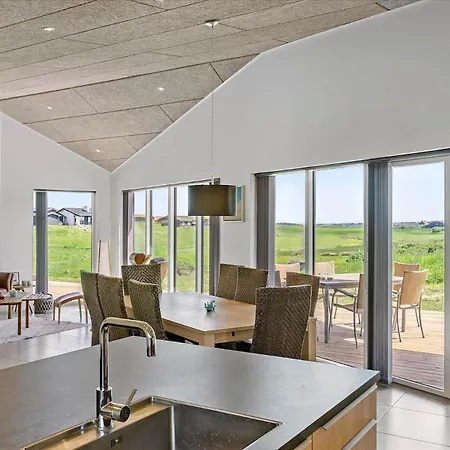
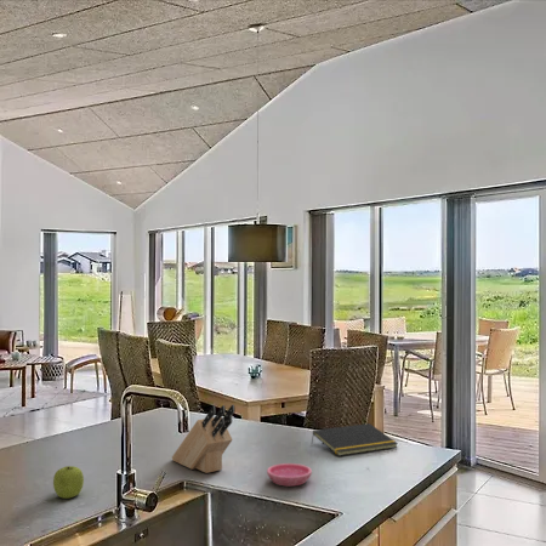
+ saucer (289, 474)
+ knife block (204, 433)
+ notepad (354, 438)
+ fruit (68, 480)
